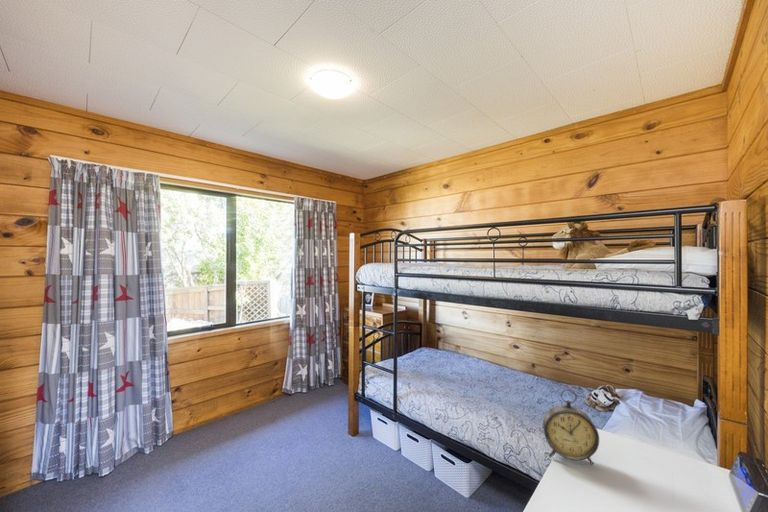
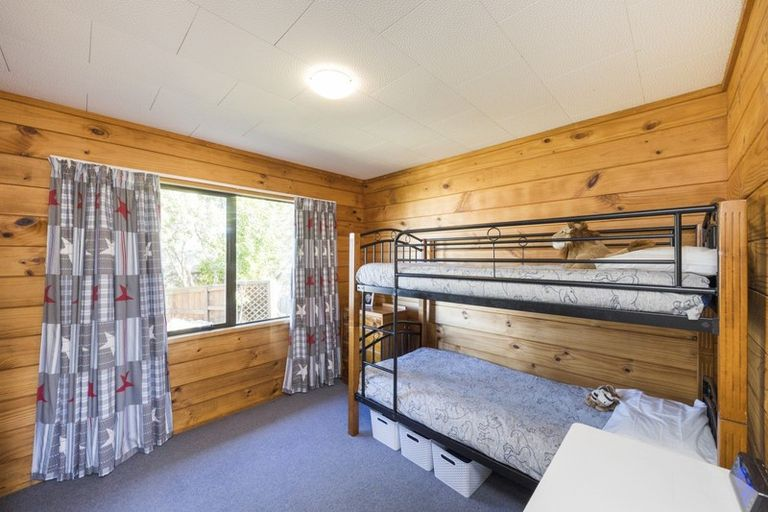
- alarm clock (569, 423)
